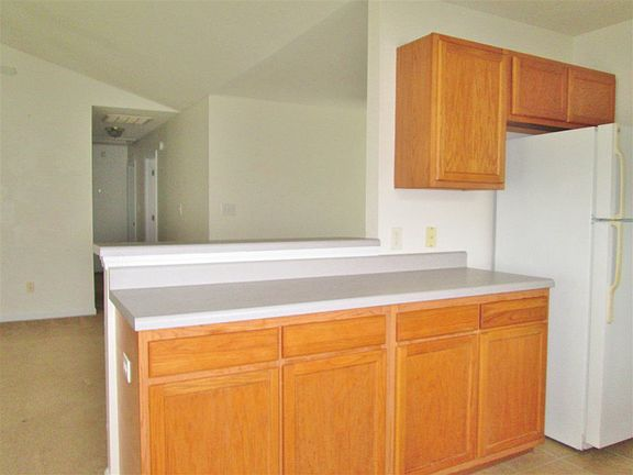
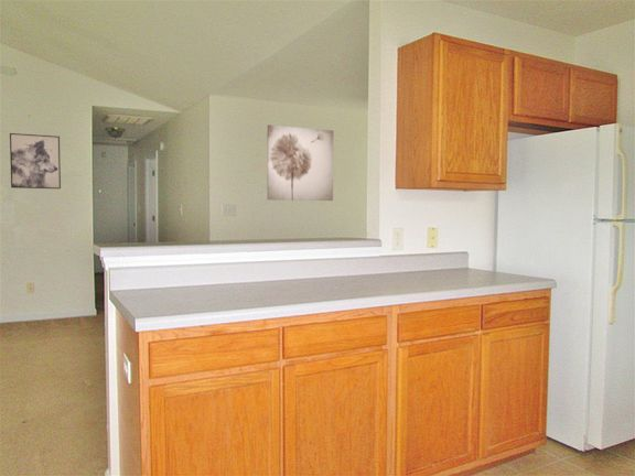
+ wall art (301, 164)
+ wall art (35, 161)
